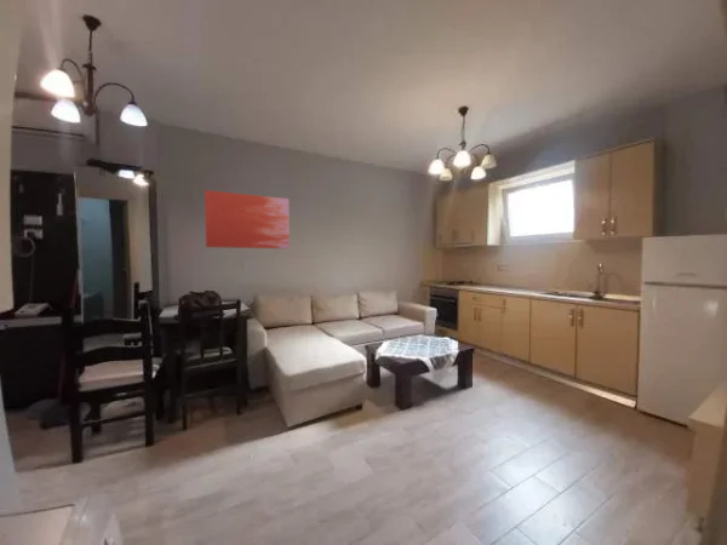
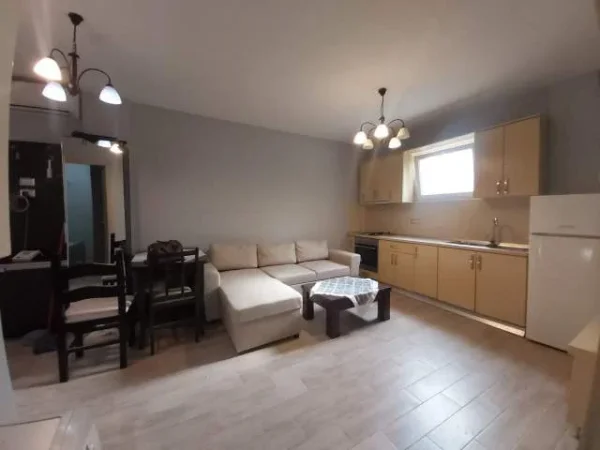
- wall art (250, 220)
